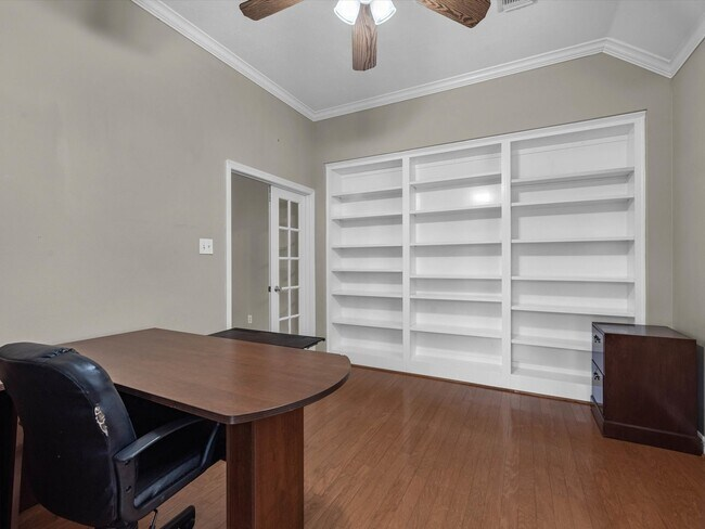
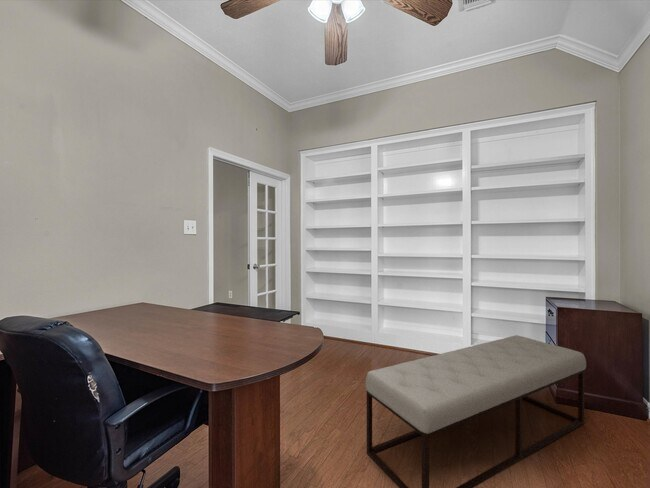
+ bench (483, 398)
